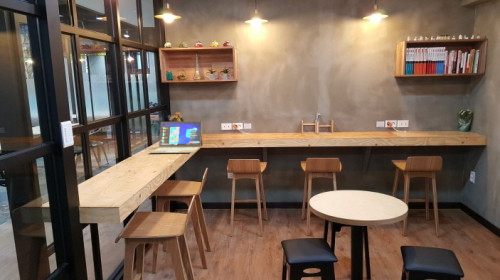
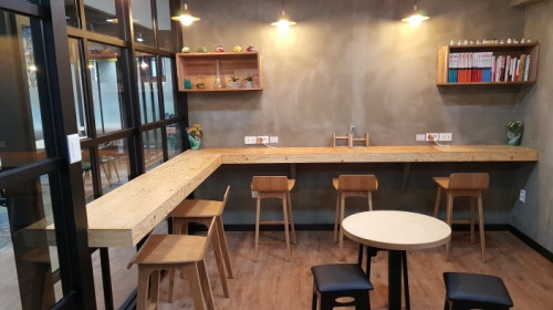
- laptop (176, 136)
